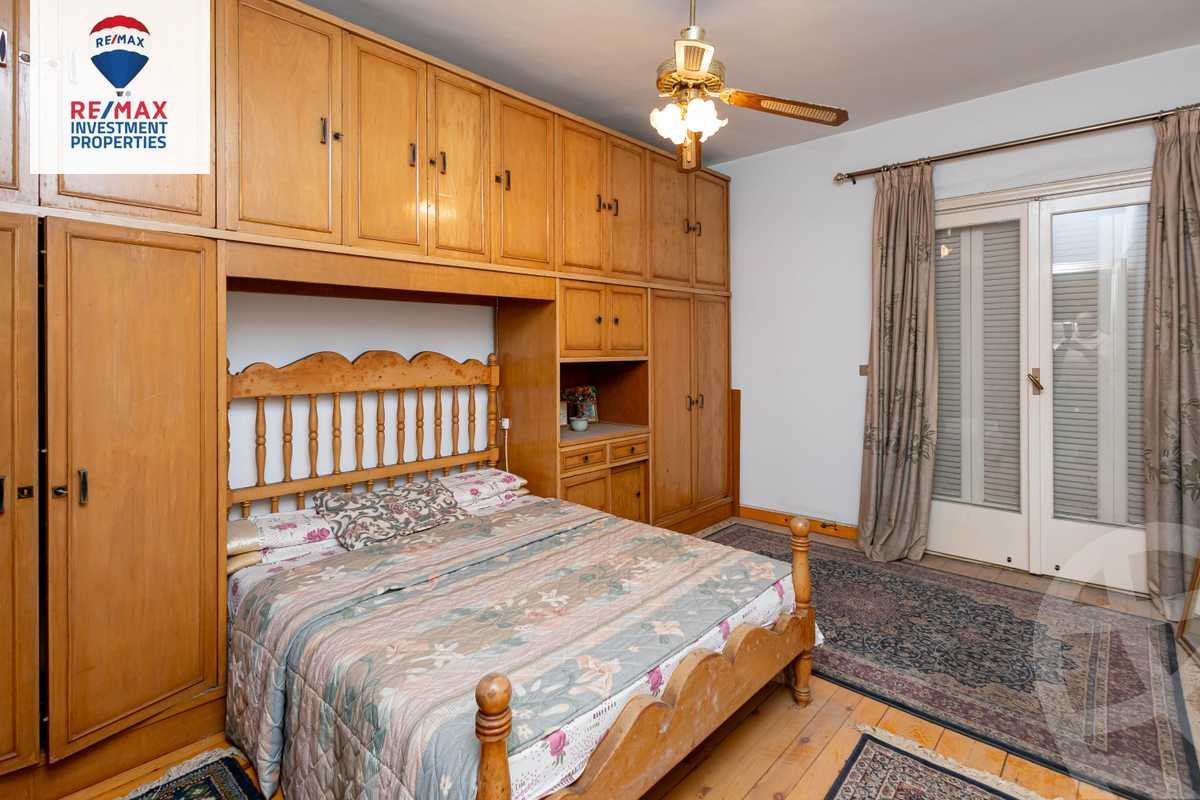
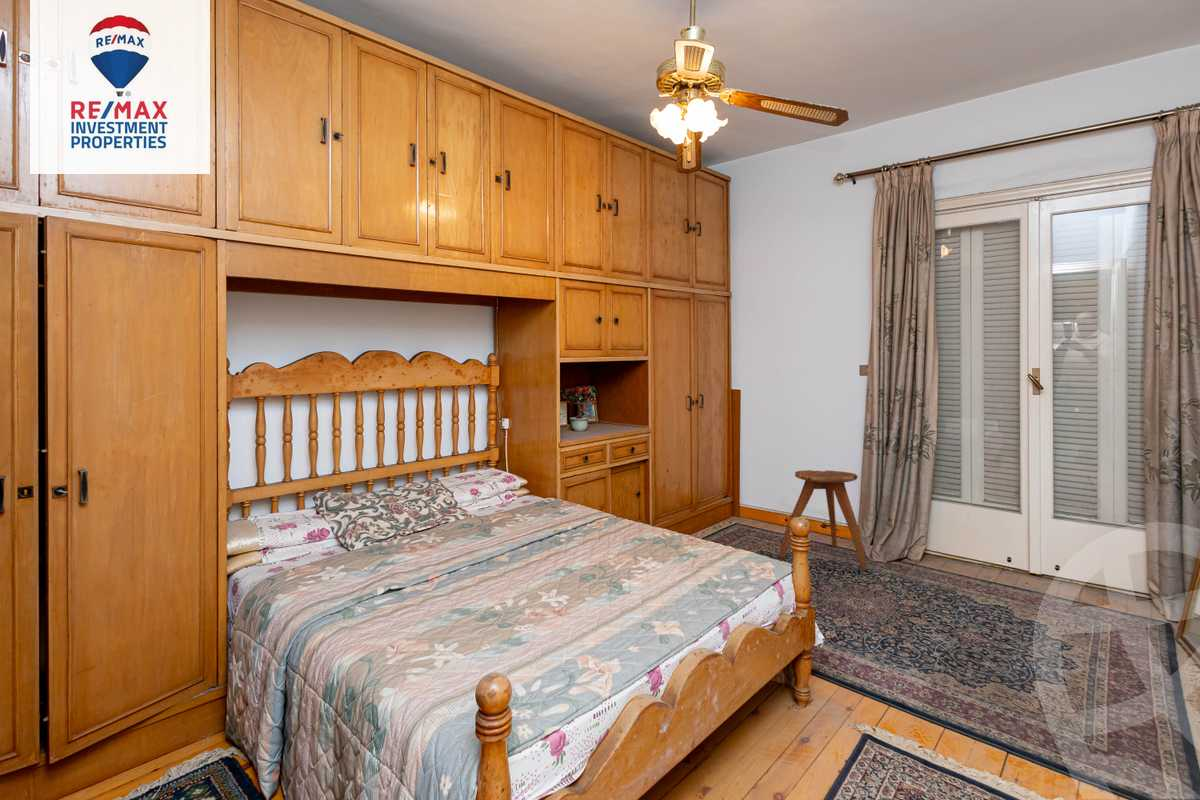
+ stool (833, 515)
